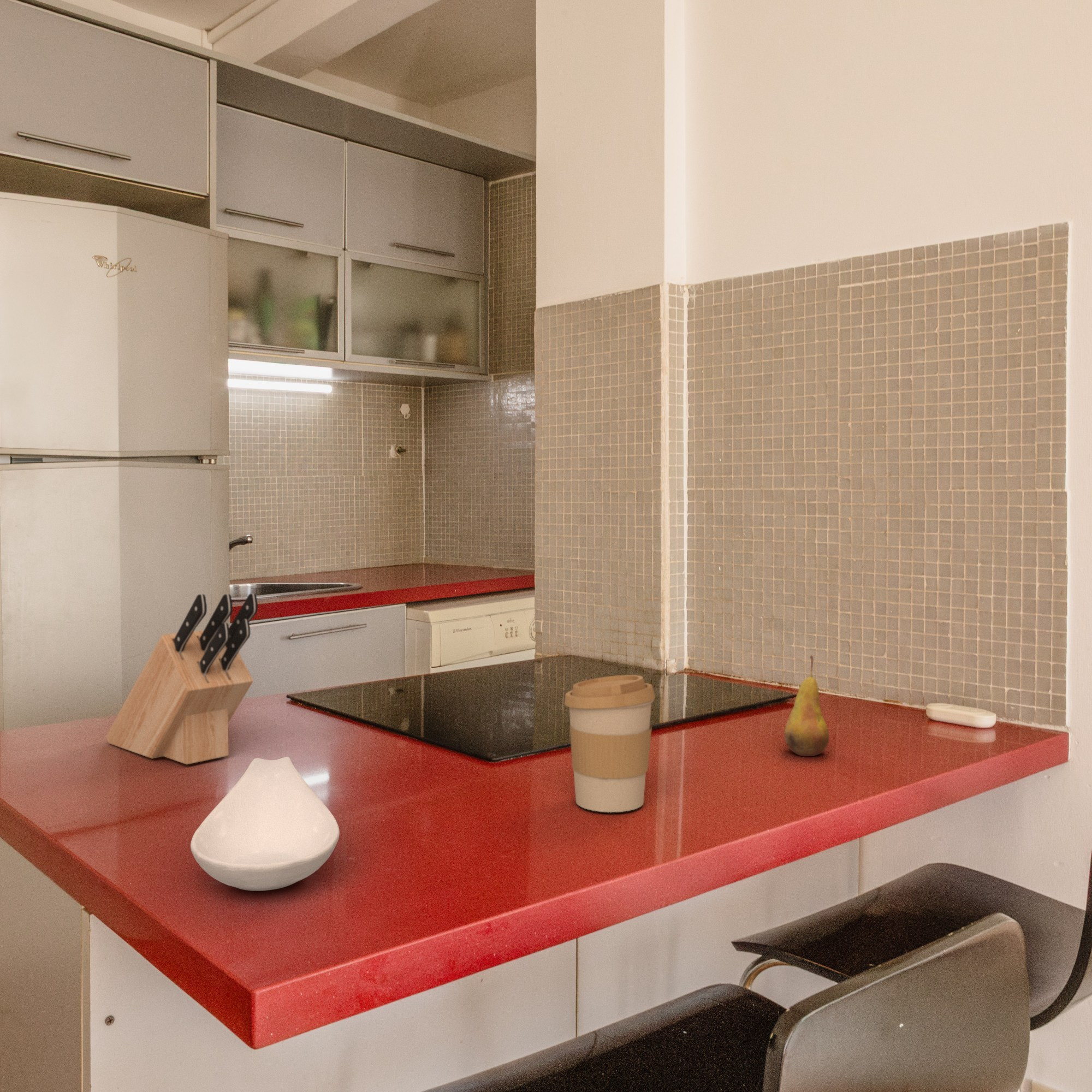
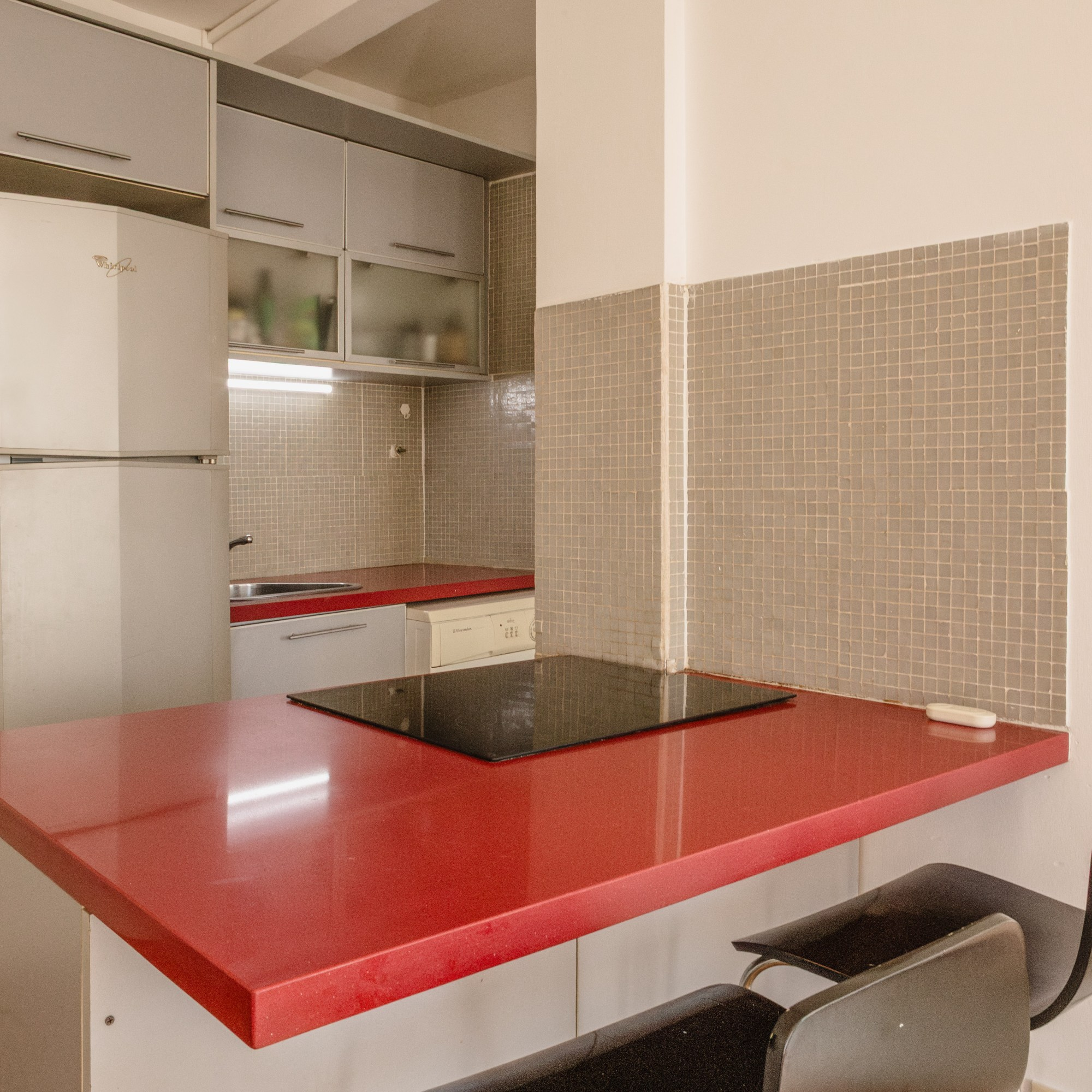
- coffee cup (609, 739)
- knife block (183, 670)
- fruit (806, 707)
- spoon rest (268, 815)
